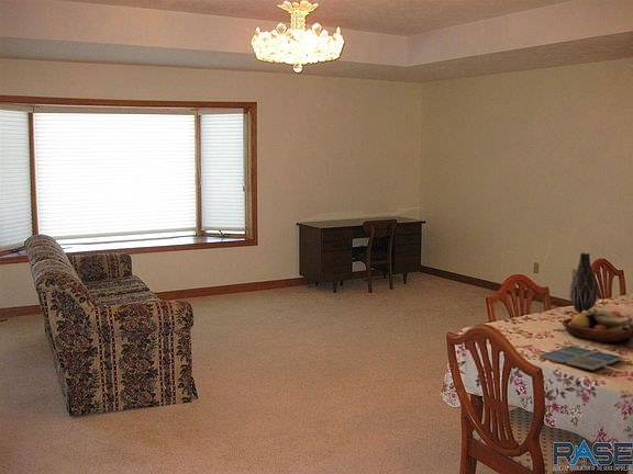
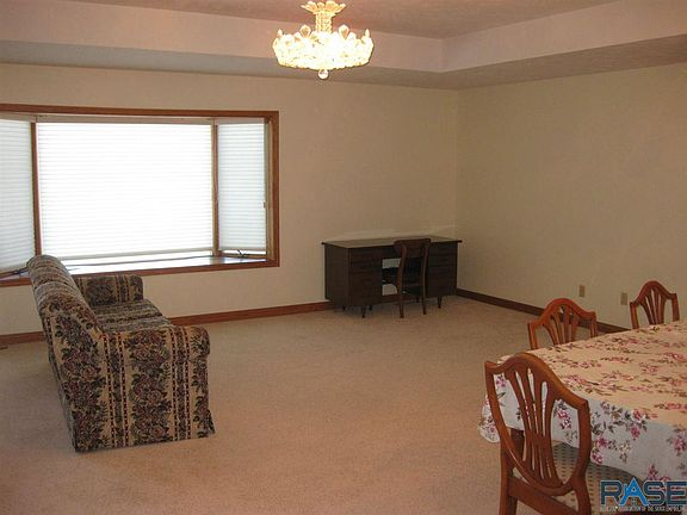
- drink coaster (580, 357)
- fruit bowl (600, 320)
- vase (584, 282)
